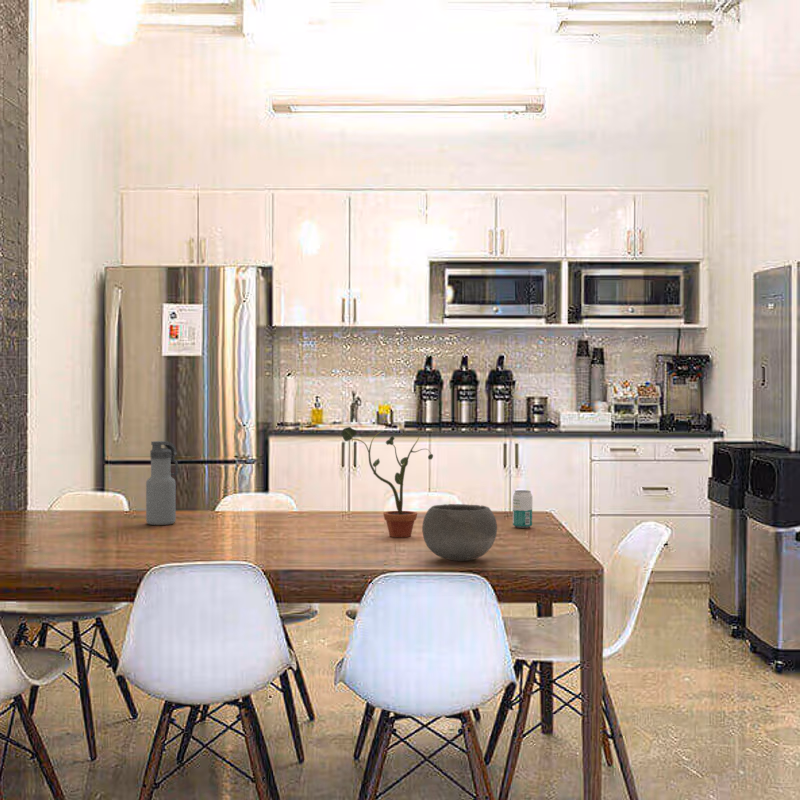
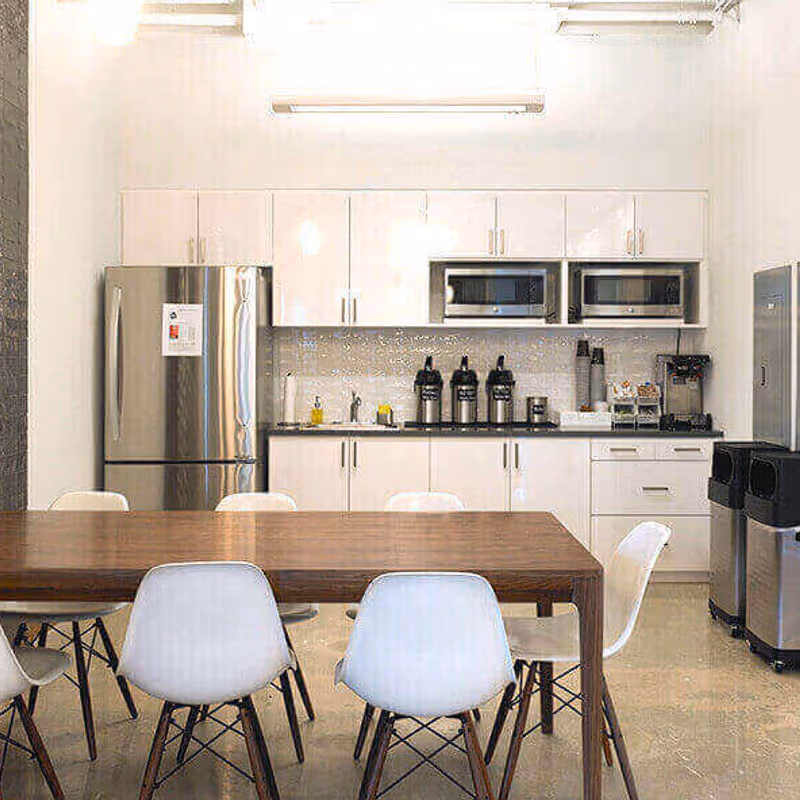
- bowl (459, 533)
- potted plant (390, 482)
- water bottle (161, 482)
- beverage can (522, 509)
